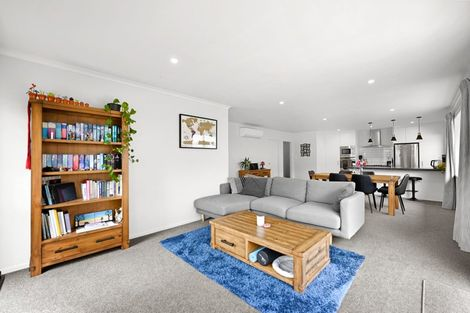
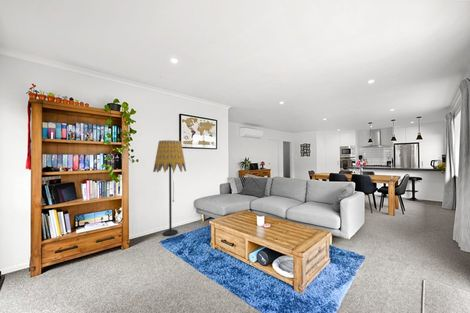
+ floor lamp (170, 187)
